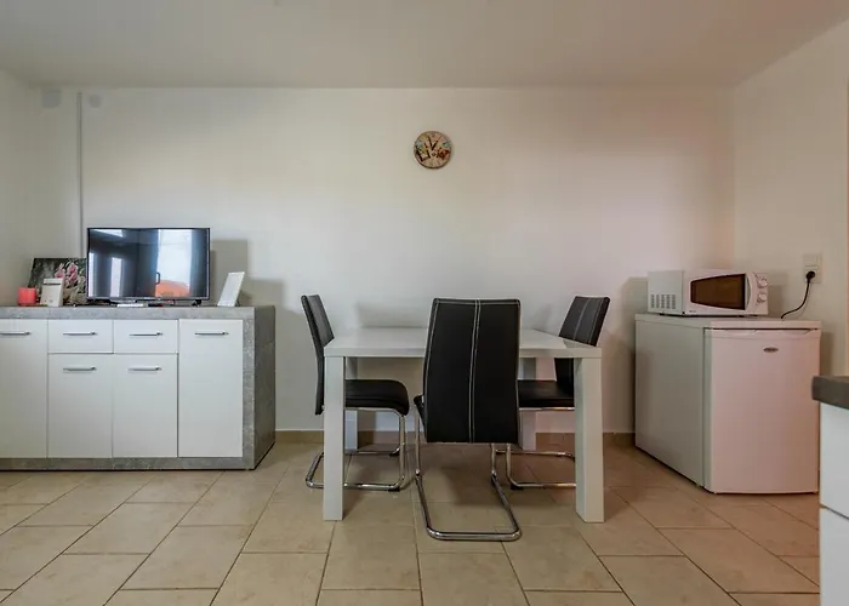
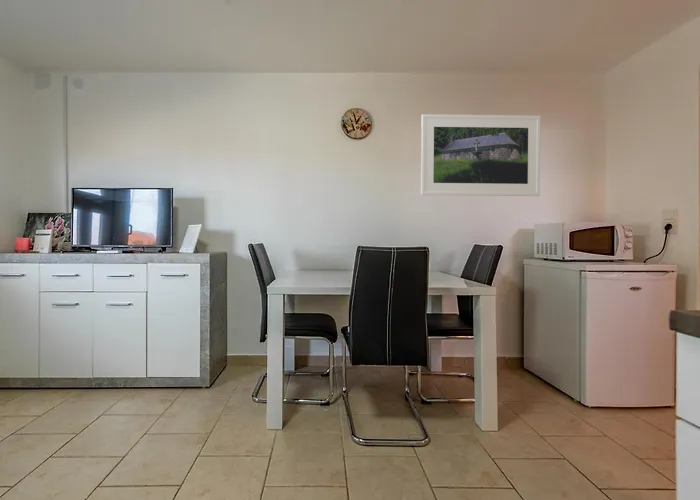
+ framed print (480, 155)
